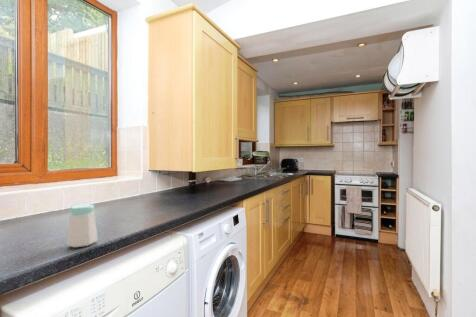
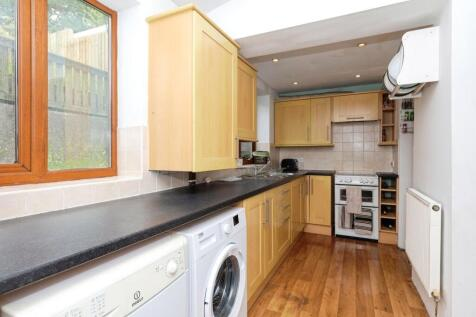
- salt shaker (82, 224)
